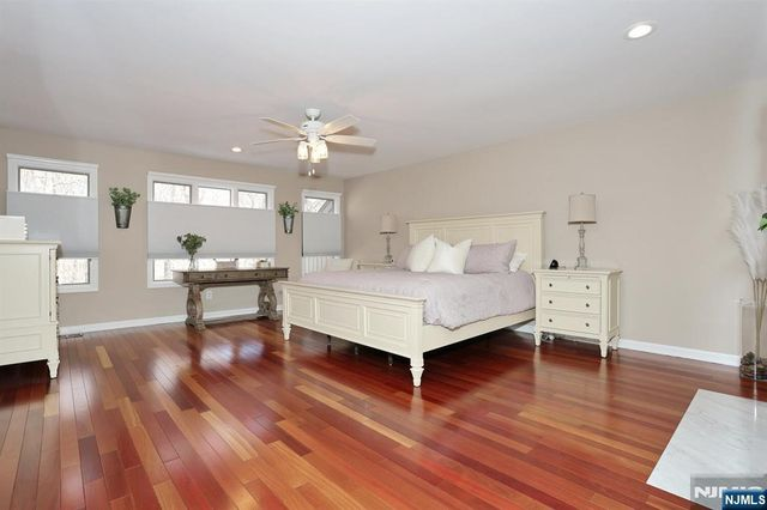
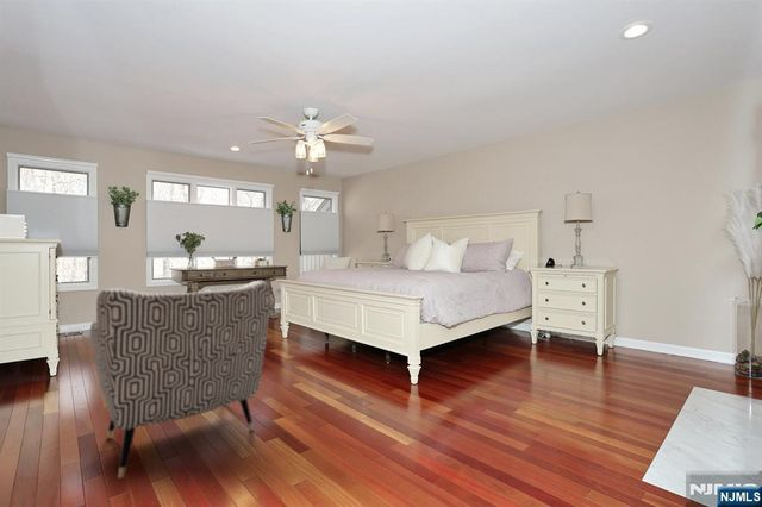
+ armchair (182, 361)
